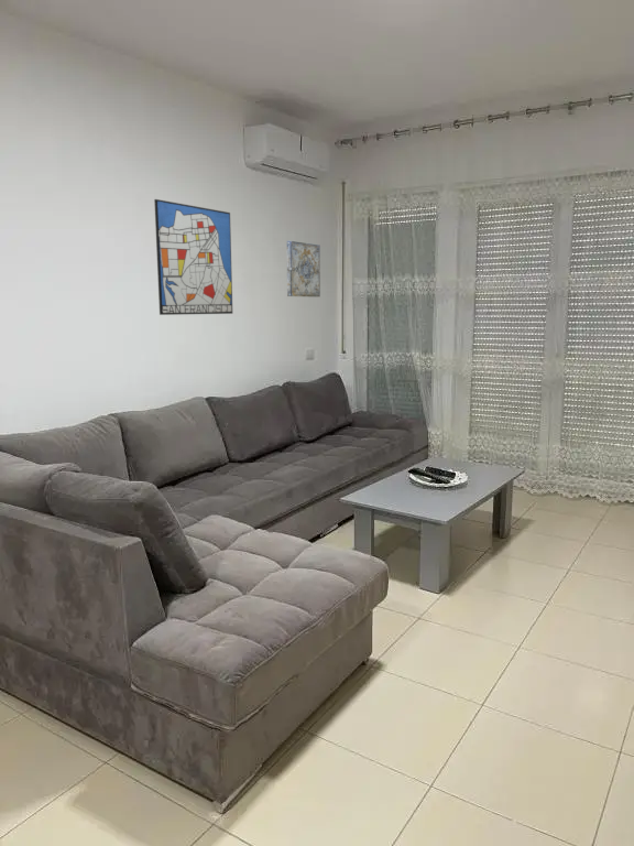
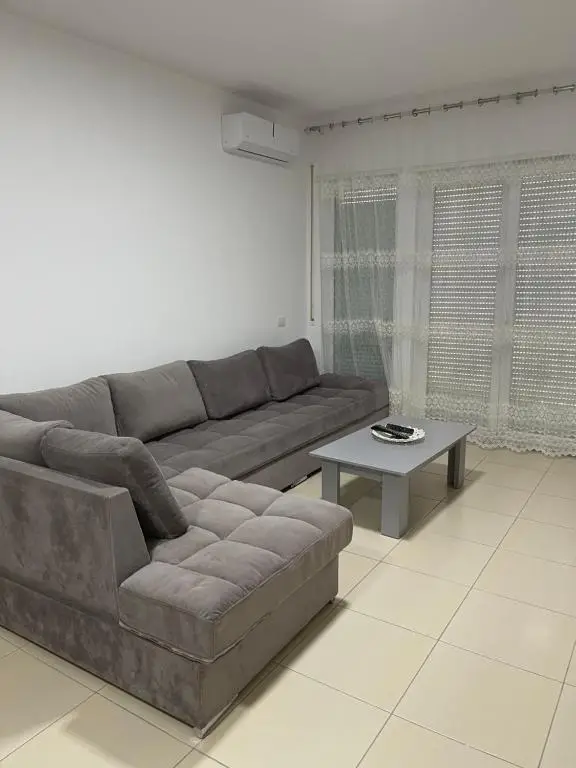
- wall art (304, 270)
- wall art (196, 261)
